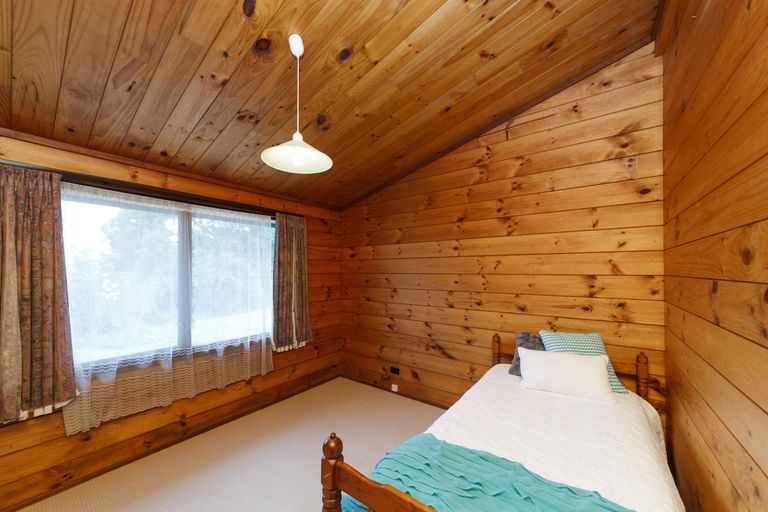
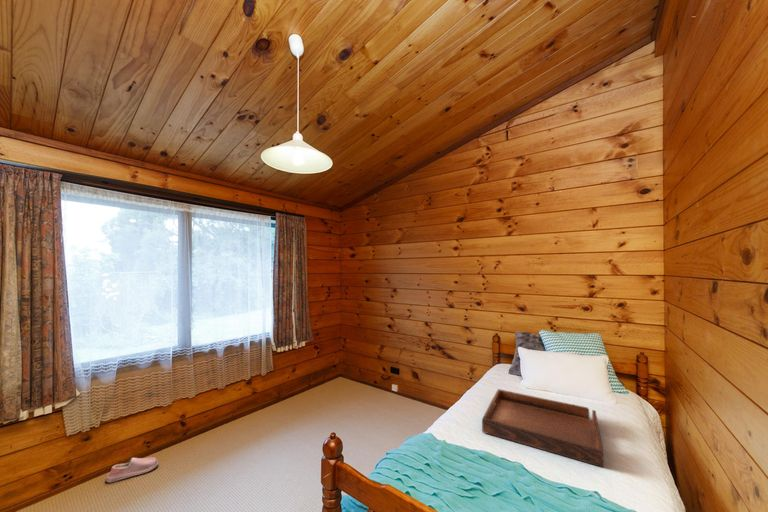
+ shoe (133, 465)
+ serving tray (540, 420)
